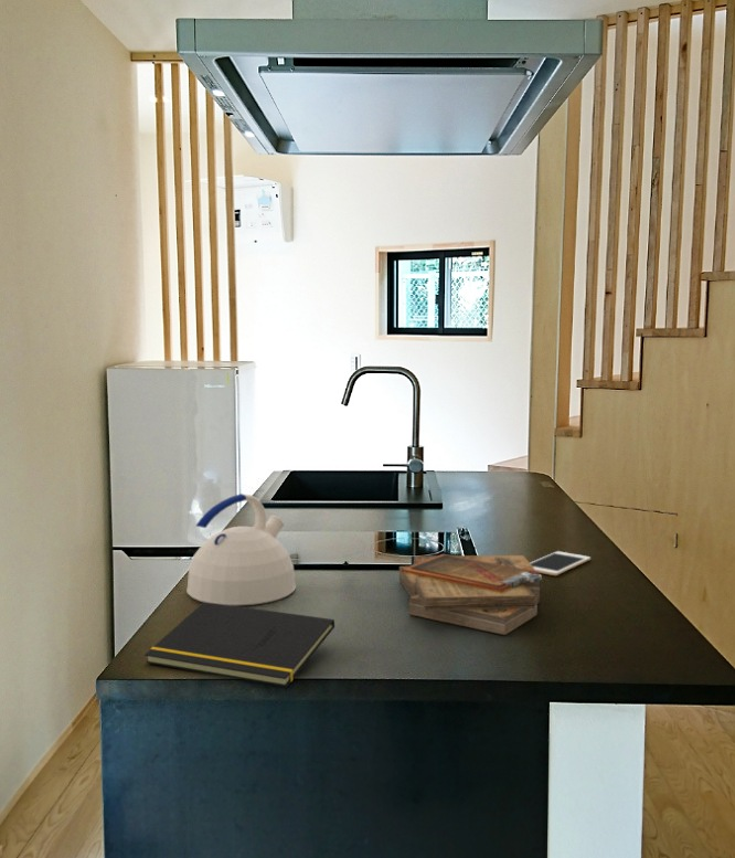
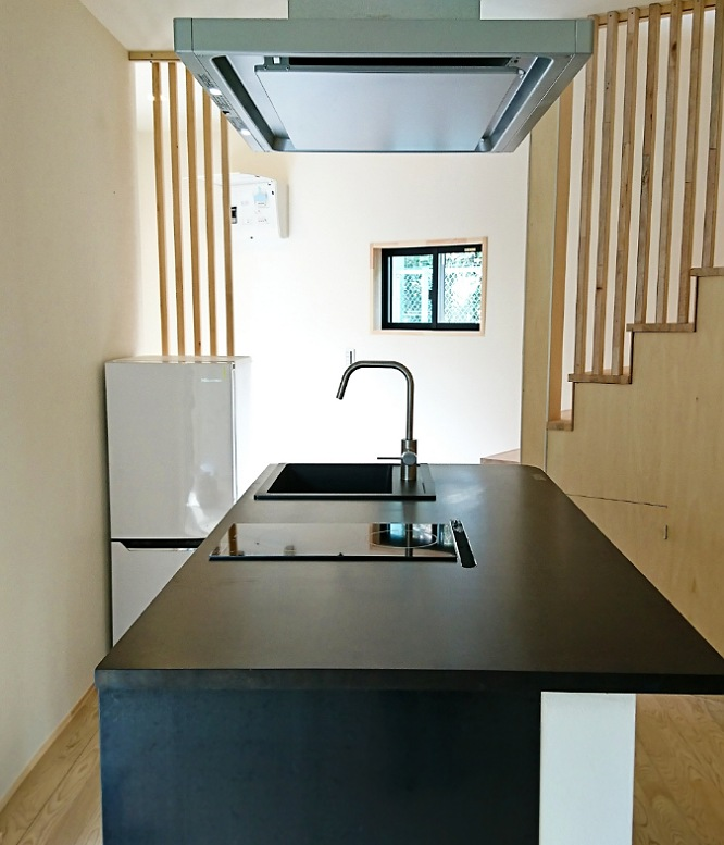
- clipboard (466, 580)
- notepad (242, 640)
- cell phone (556, 562)
- kettle (241, 541)
